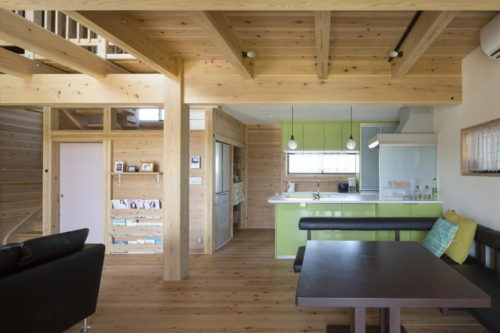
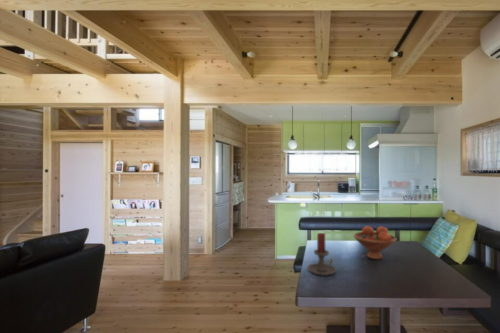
+ fruit bowl (374, 242)
+ candle holder (323, 251)
